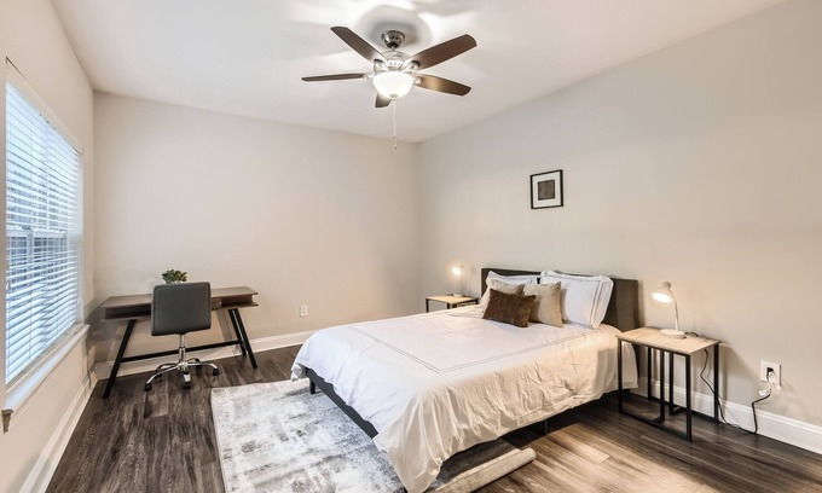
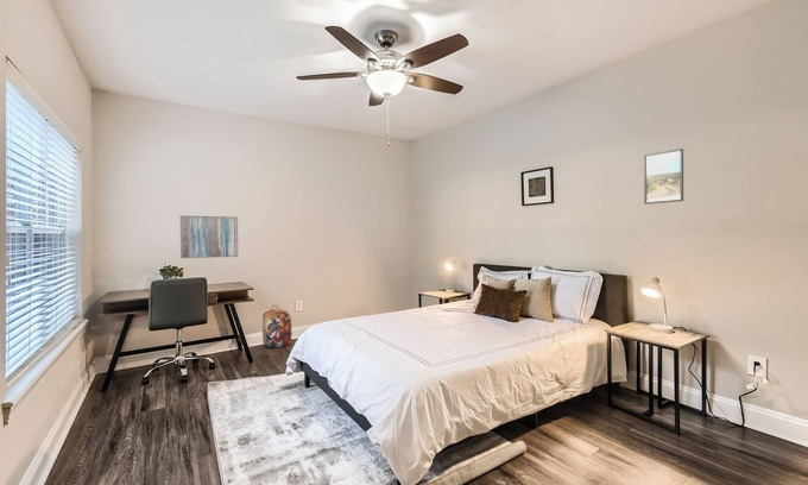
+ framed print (663, 177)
+ wall art (209, 237)
+ backpack (276, 326)
